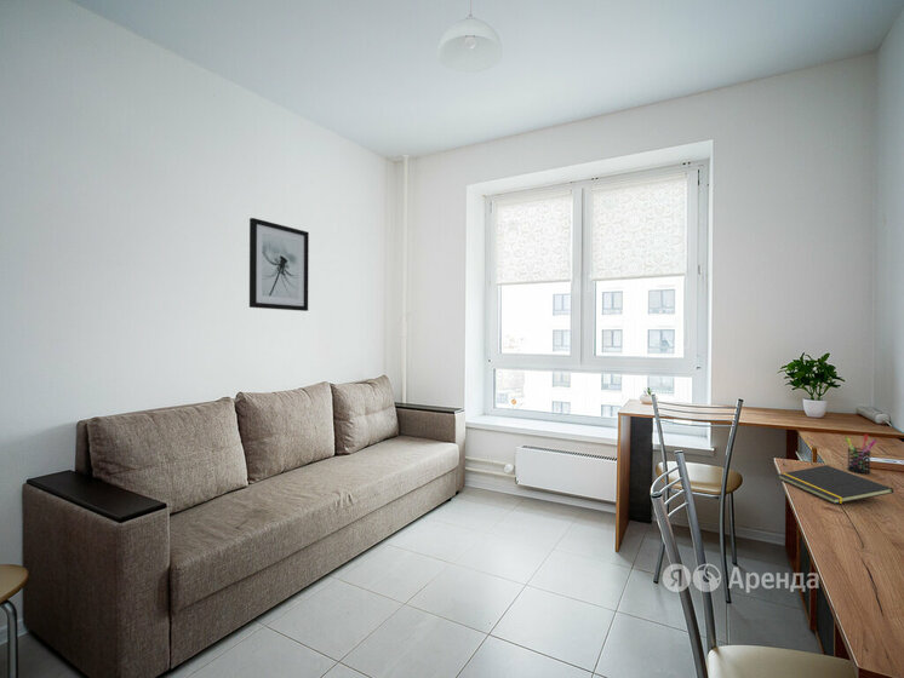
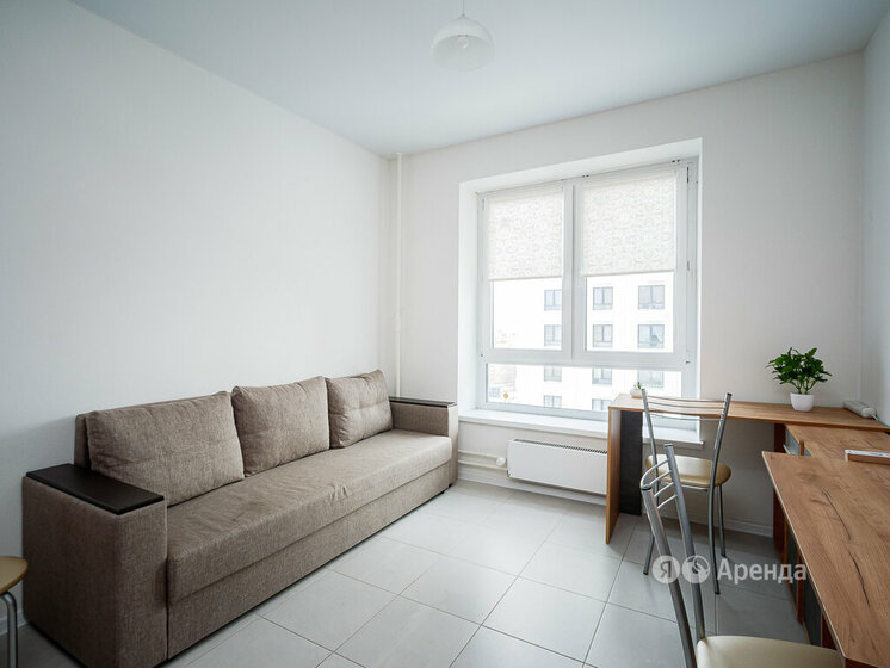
- wall art (280, 266)
- pen holder (857, 452)
- notepad (830, 482)
